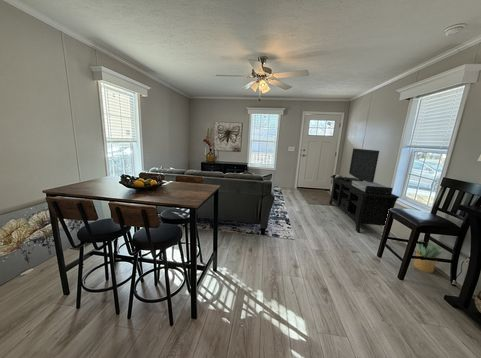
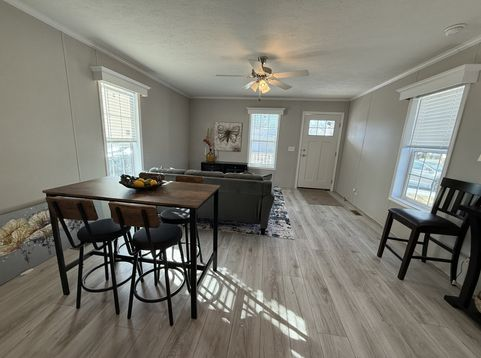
- potted plant (425, 255)
- media console (357, 183)
